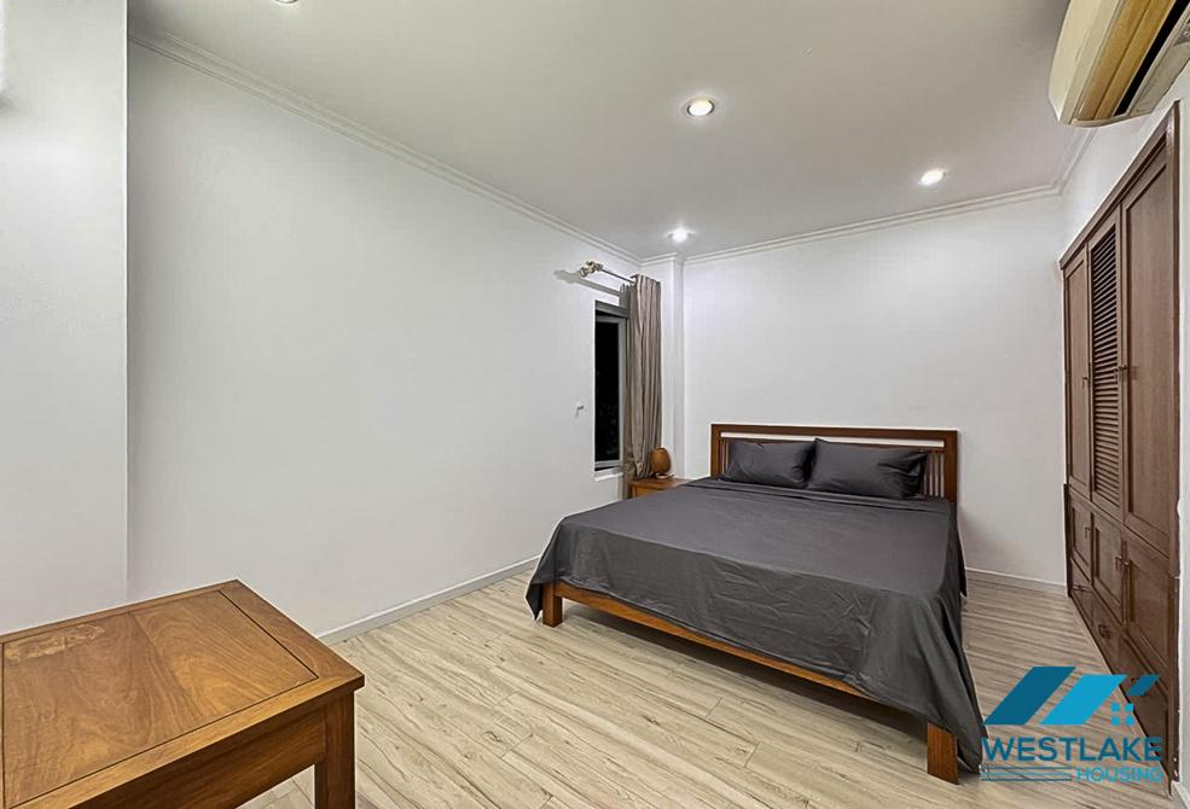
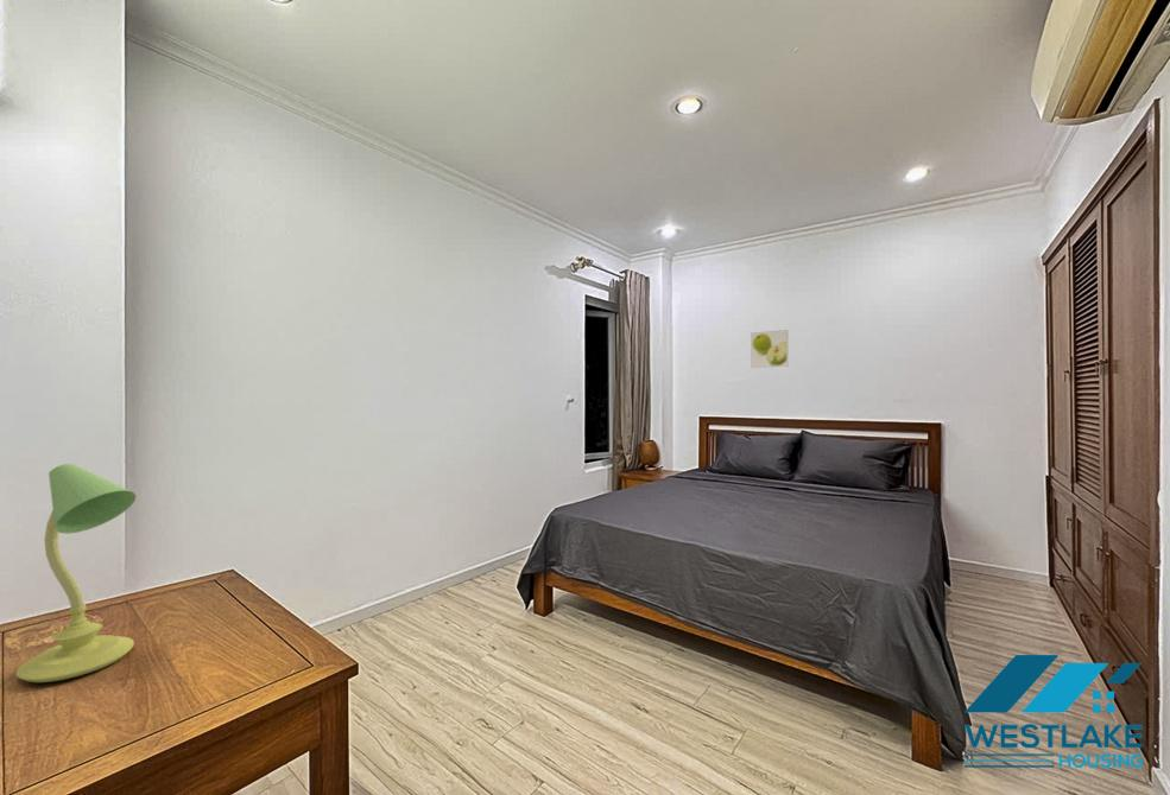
+ table lamp (68, 570)
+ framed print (769, 349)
